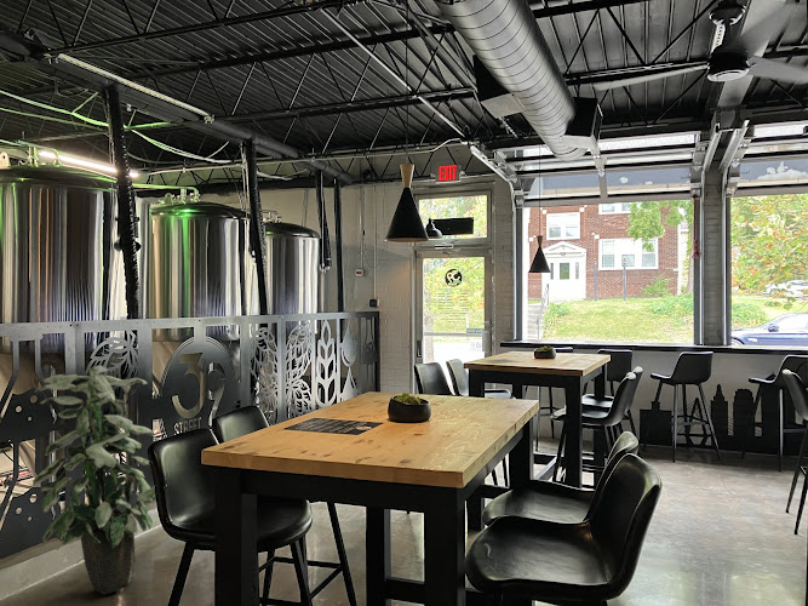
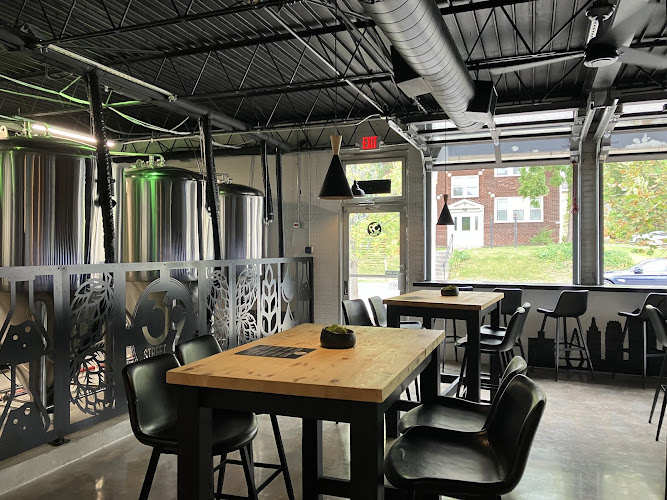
- indoor plant (98, 476)
